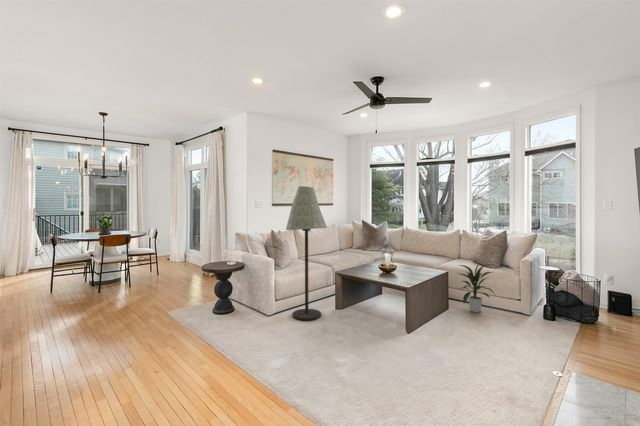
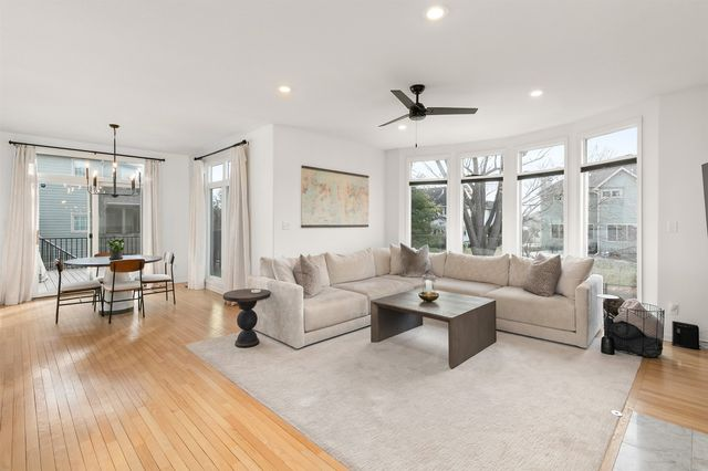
- indoor plant (473, 286)
- floor lamp (306, 250)
